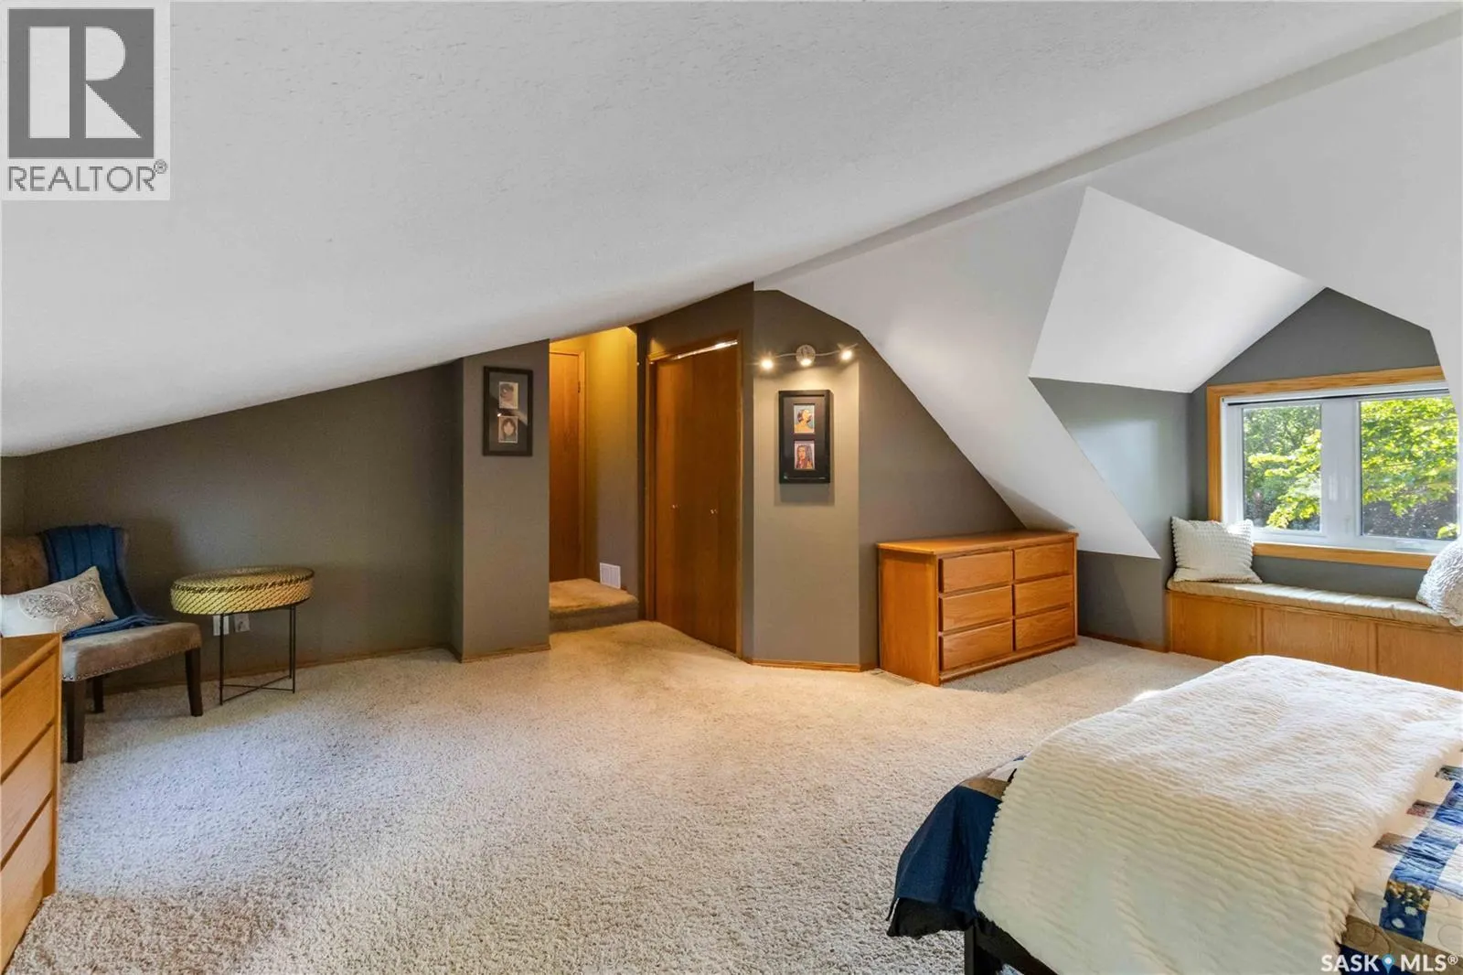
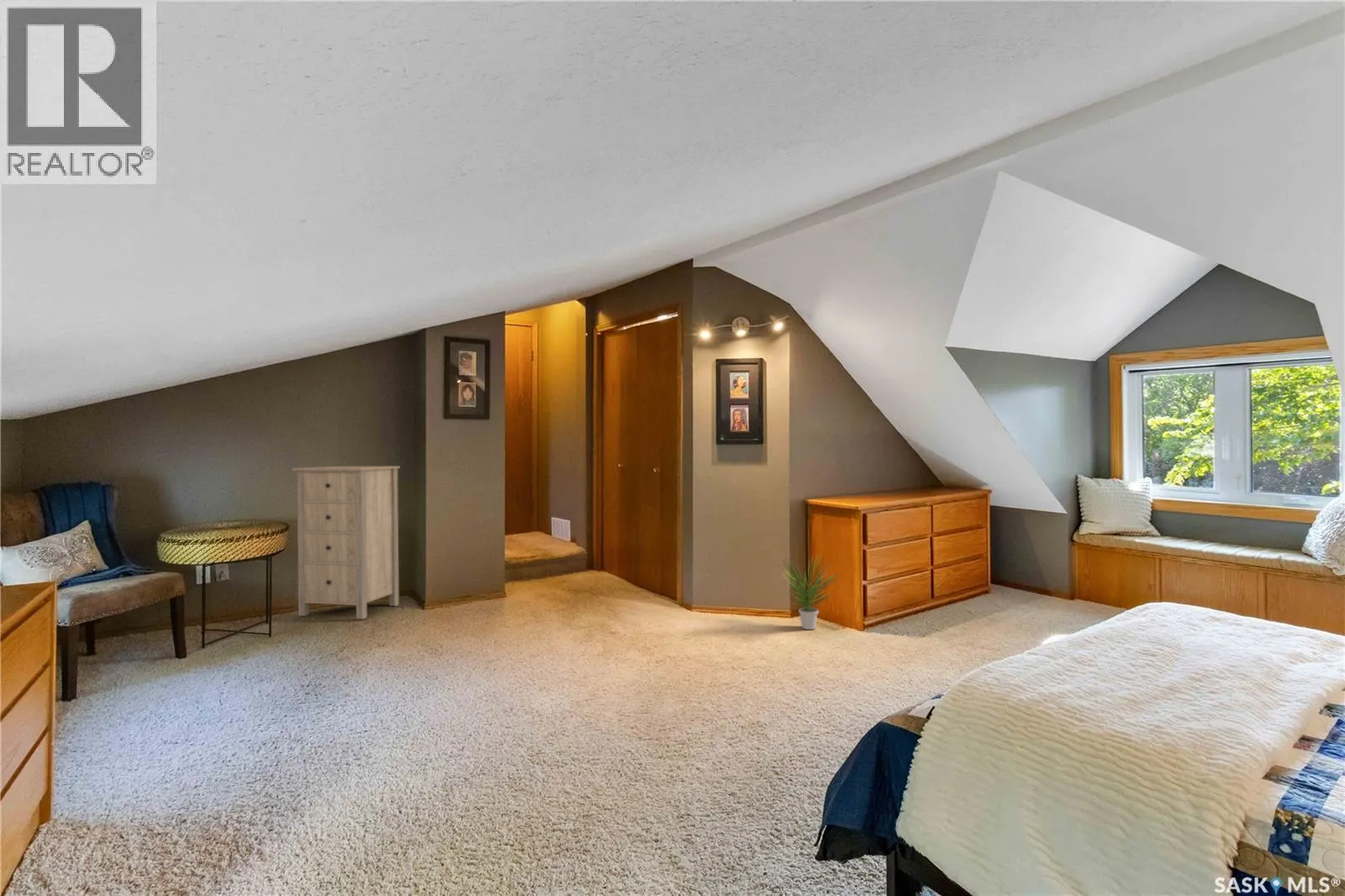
+ storage cabinet (348, 539)
+ potted plant (808, 592)
